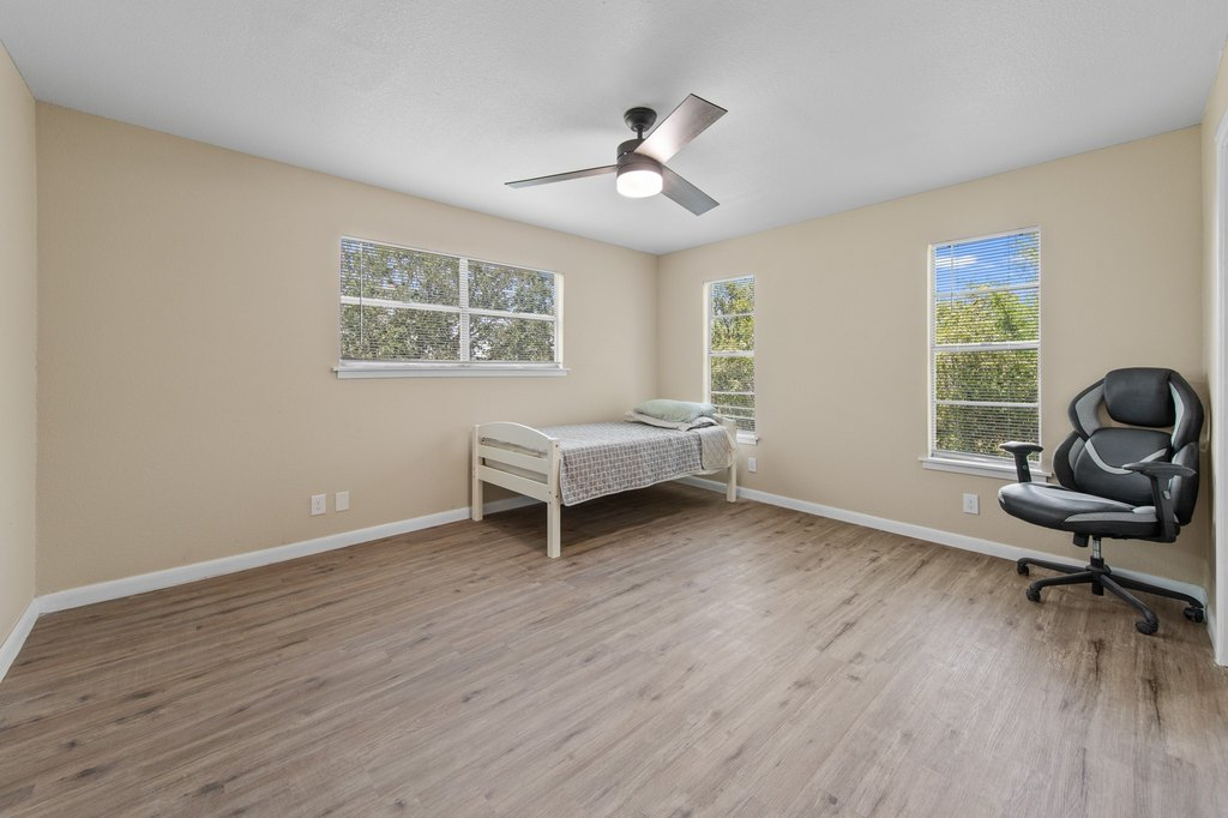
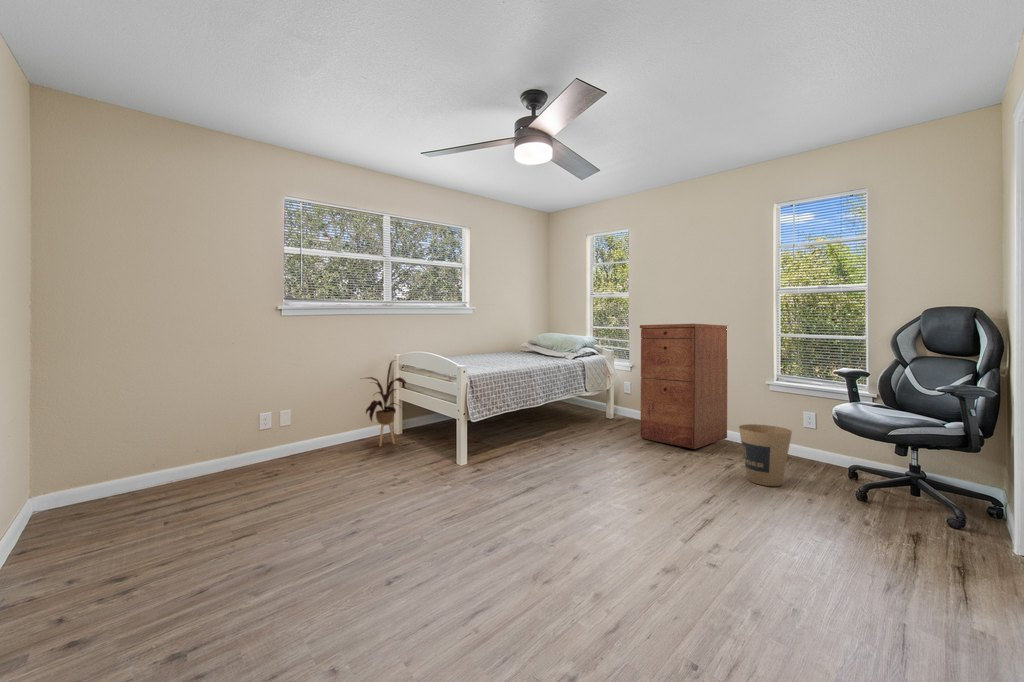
+ trash can (764, 454)
+ house plant (381, 402)
+ filing cabinet (683, 381)
